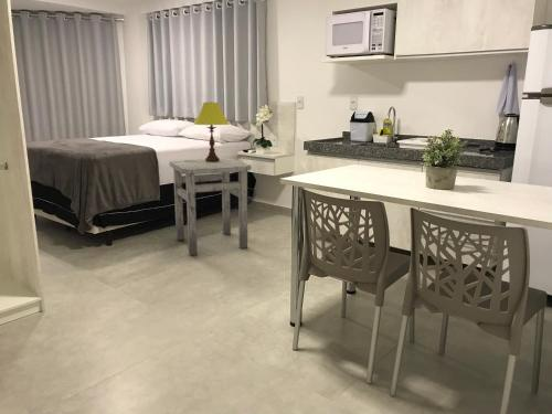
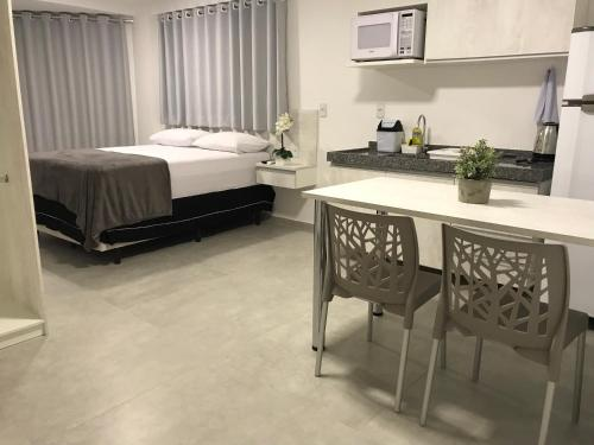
- table lamp (211, 131)
- side table (222, 203)
